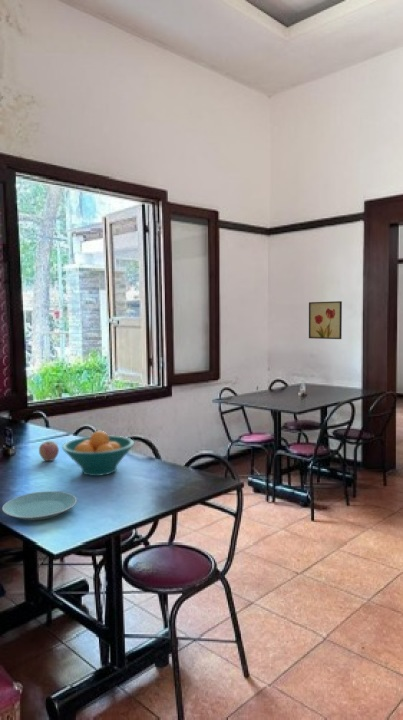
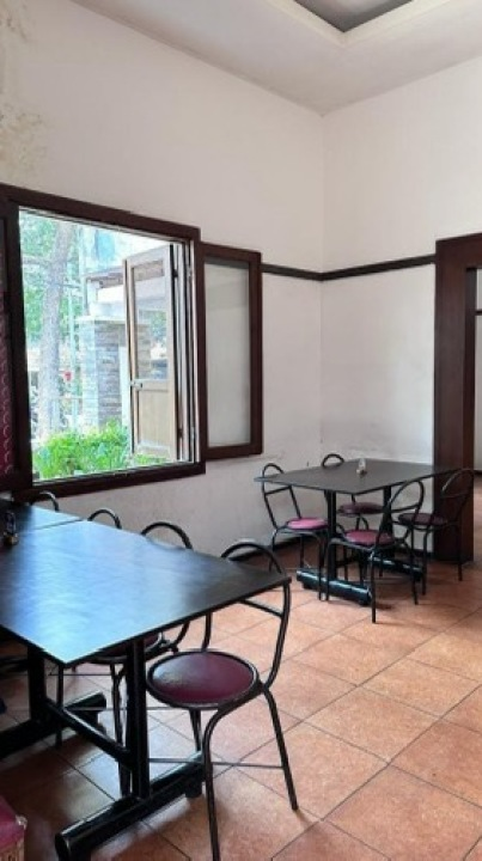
- apple (49, 451)
- plate (40, 507)
- fruit bowl (98, 451)
- wall art (325, 320)
